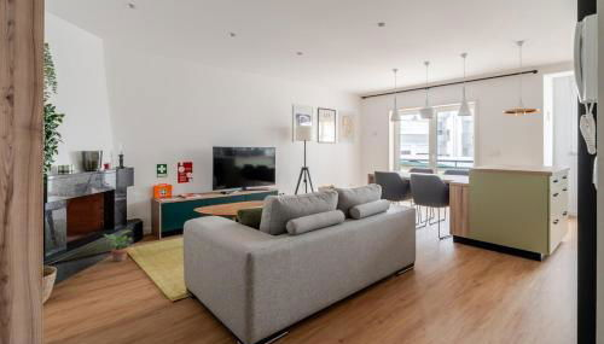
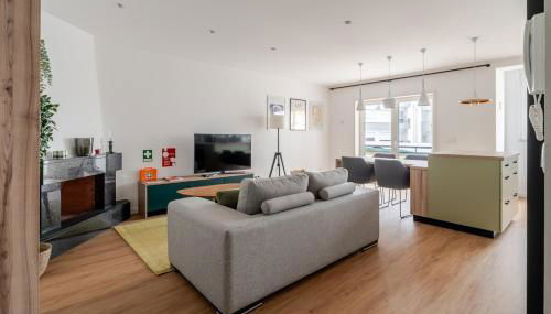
- potted plant (116, 246)
